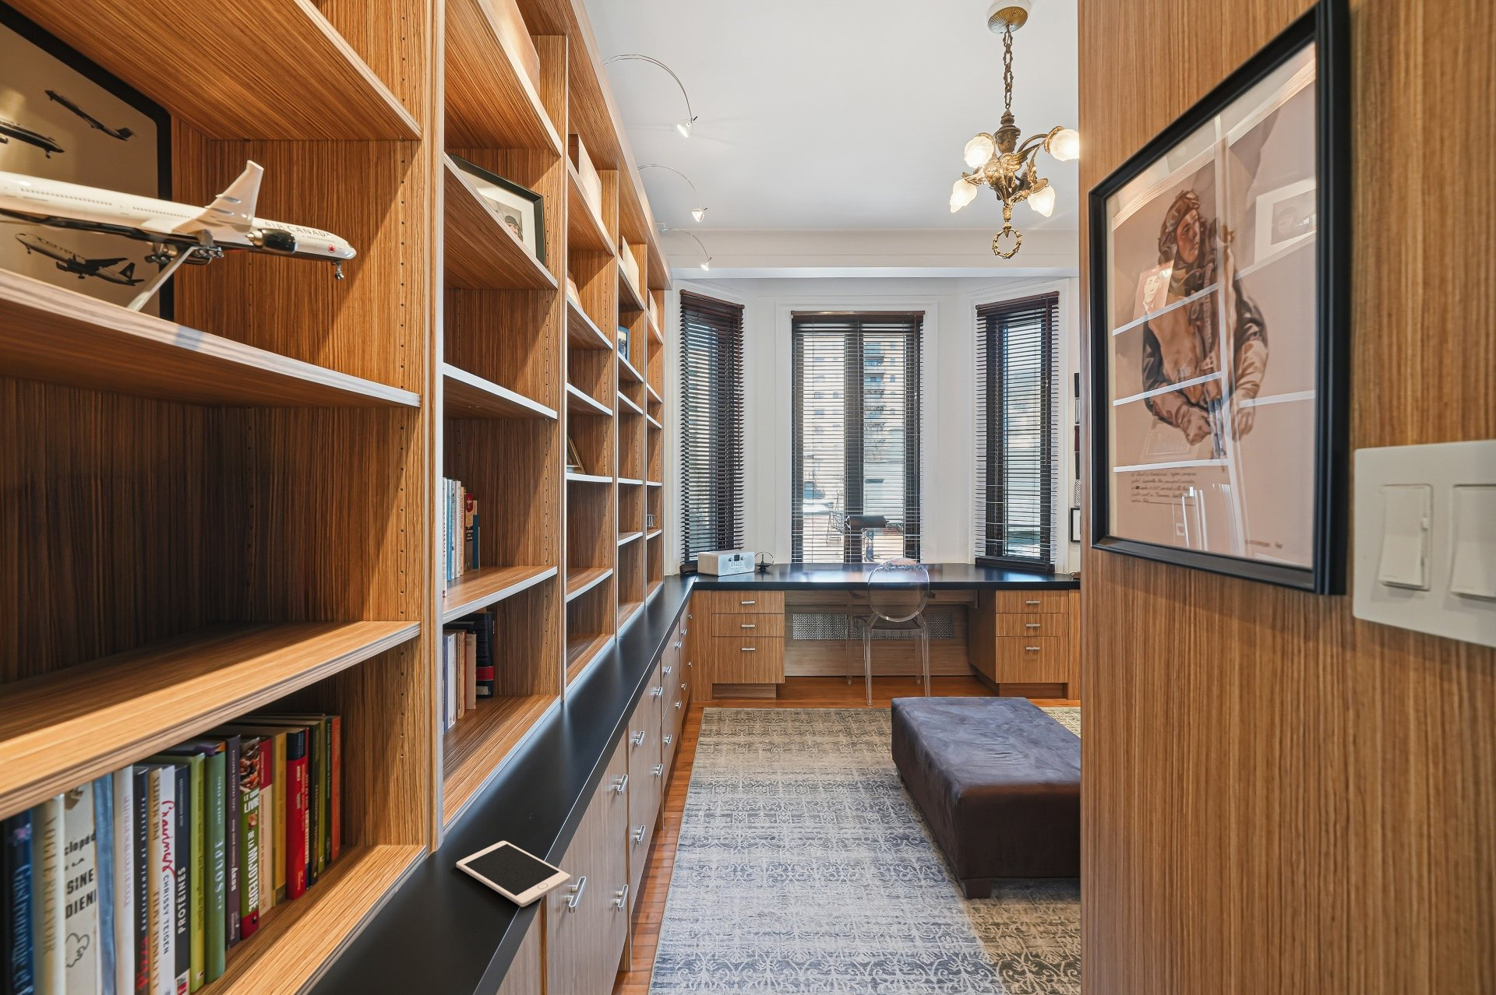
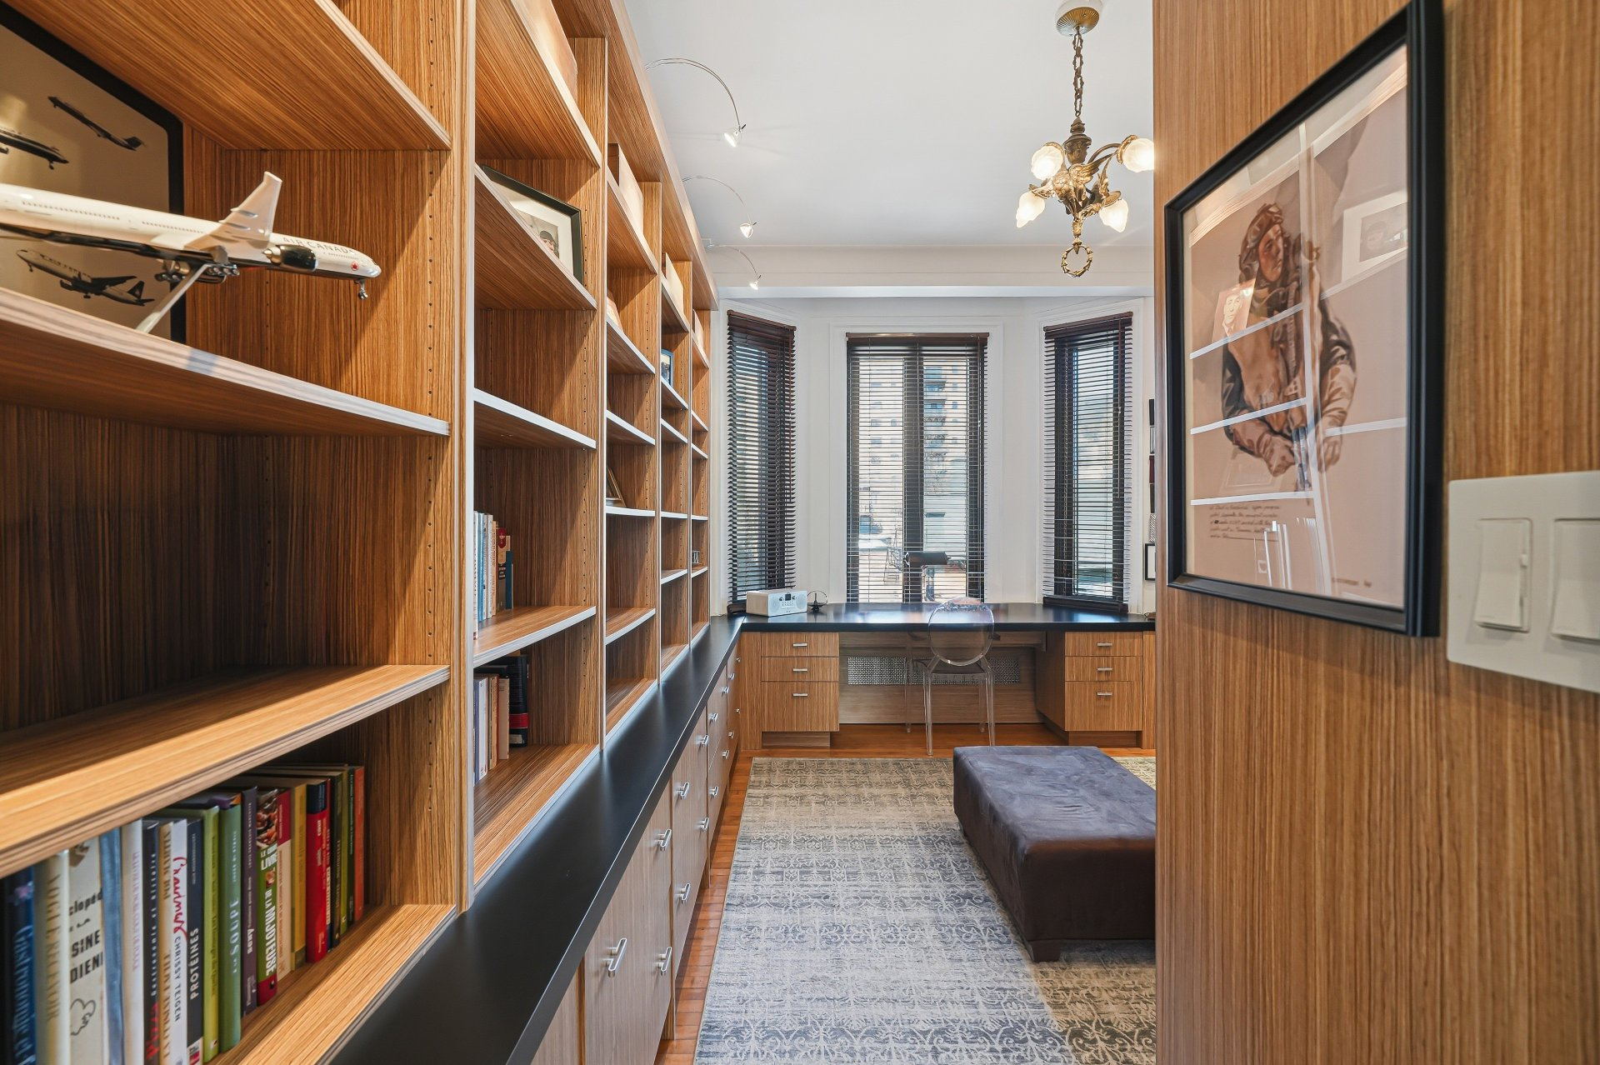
- cell phone (512, 871)
